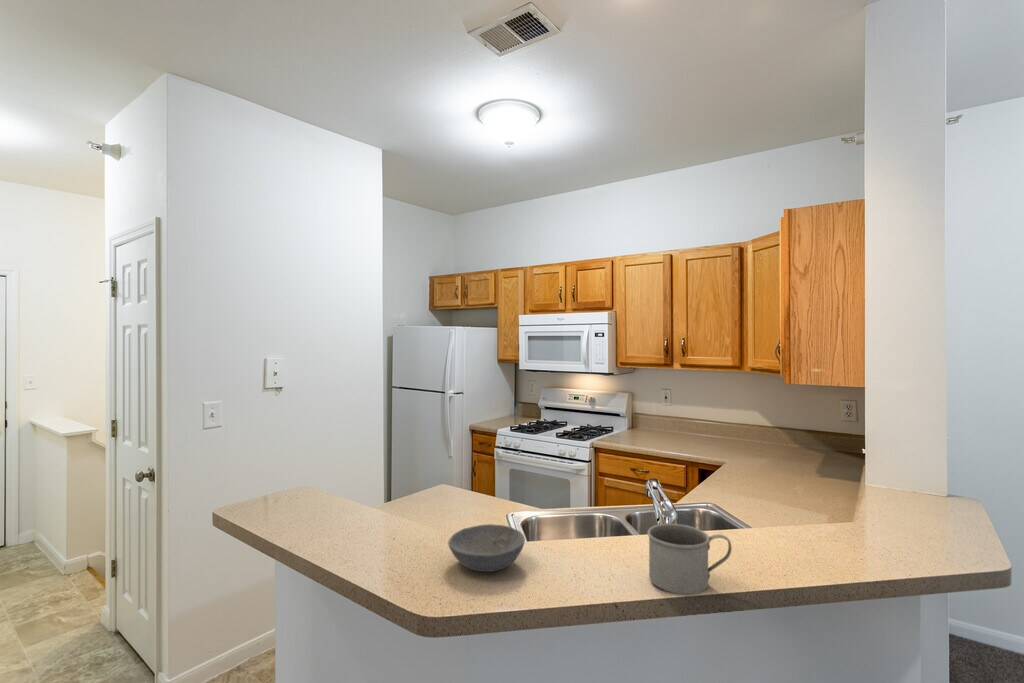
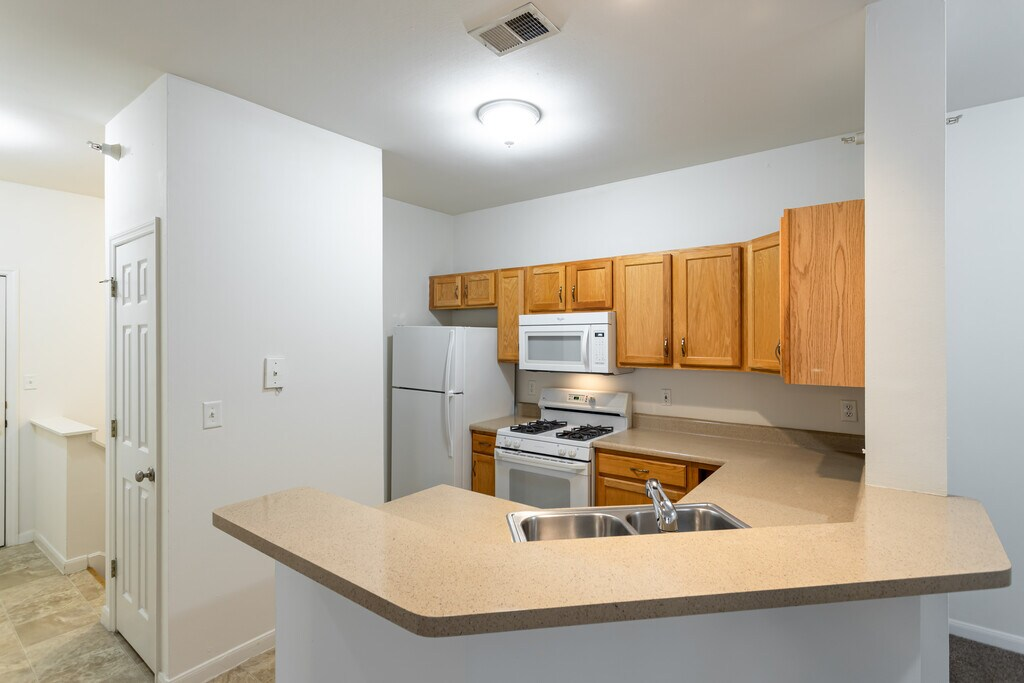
- mug (683, 557)
- bowl (486, 550)
